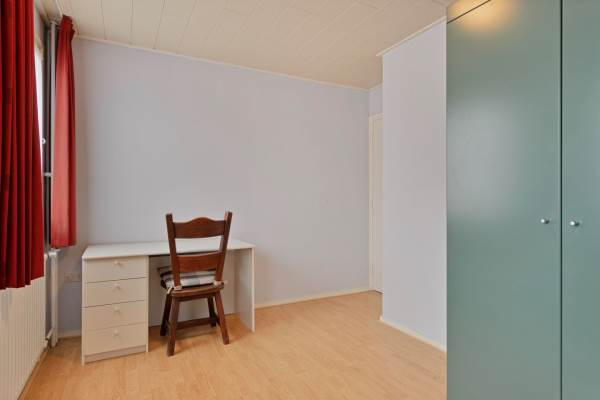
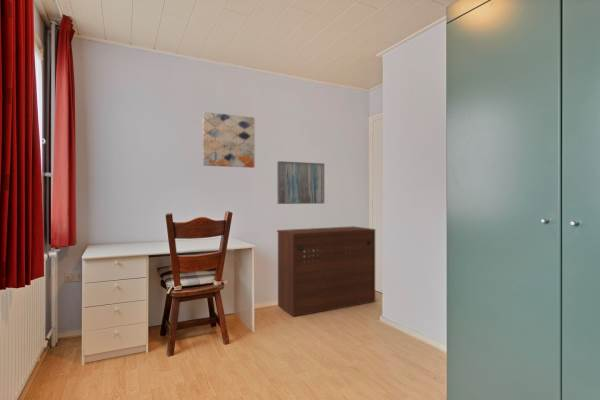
+ shelving unit (326, 266)
+ wall art (229, 140)
+ wall art (301, 183)
